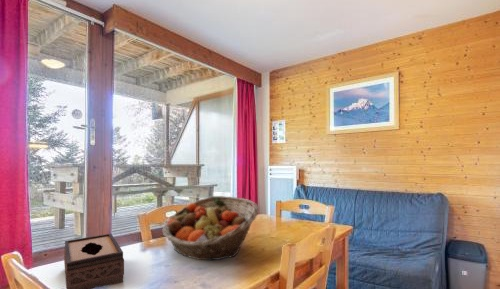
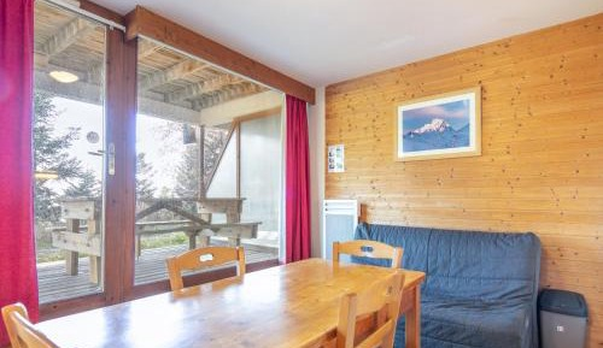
- tissue box (92, 260)
- fruit basket (210, 224)
